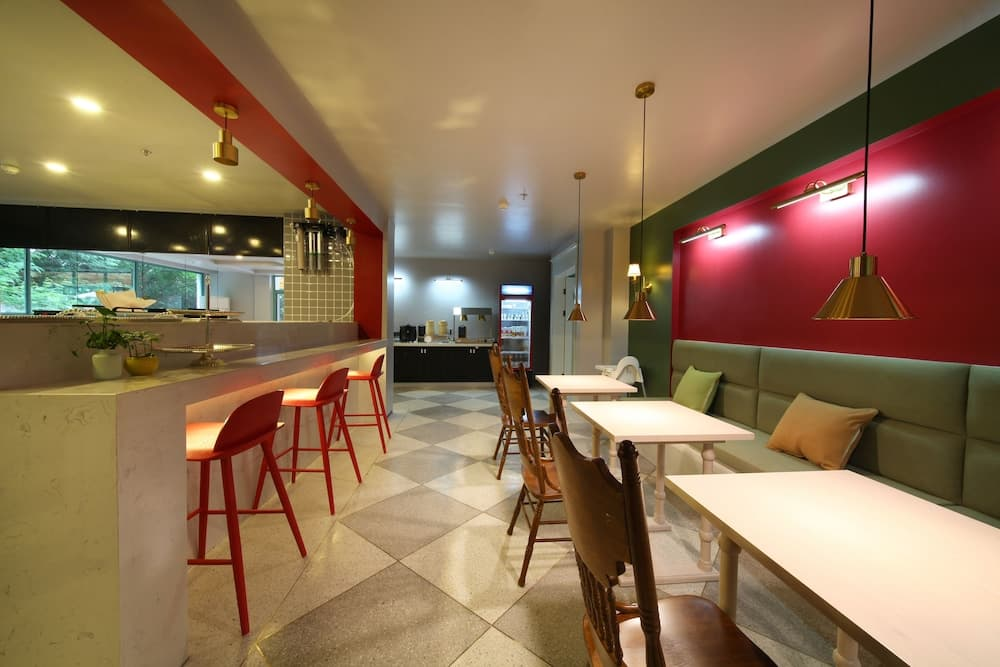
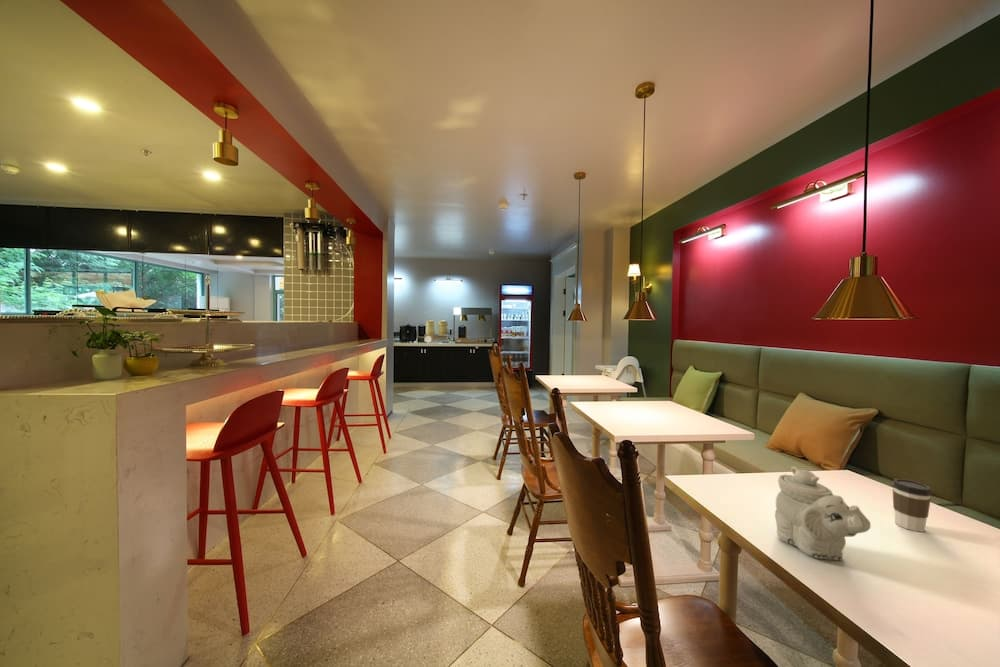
+ coffee cup (910, 504)
+ teapot (819, 514)
